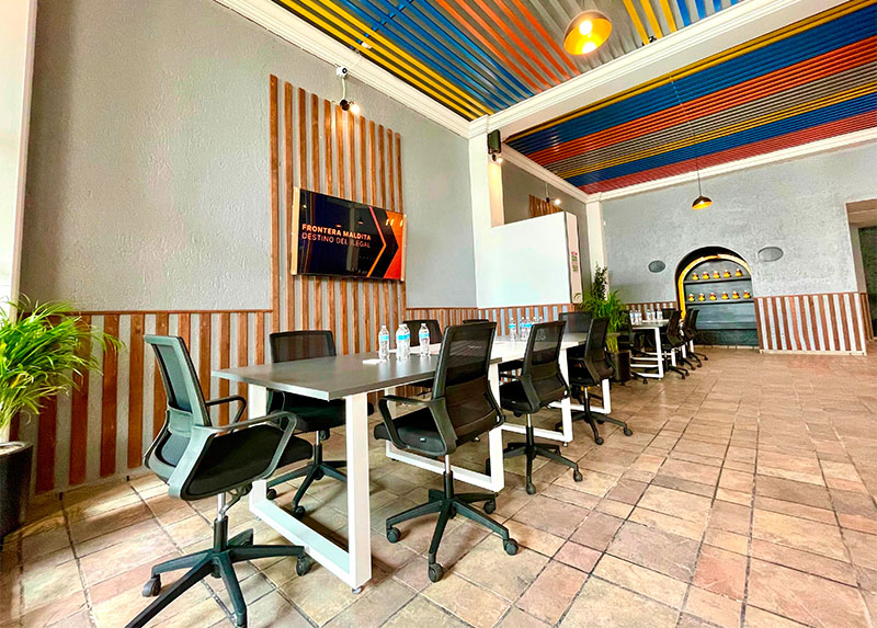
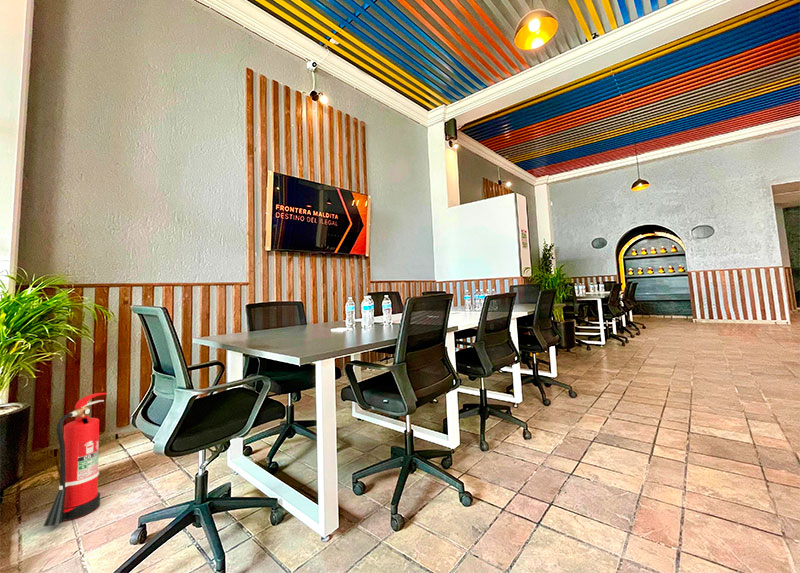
+ fire extinguisher (79, 454)
